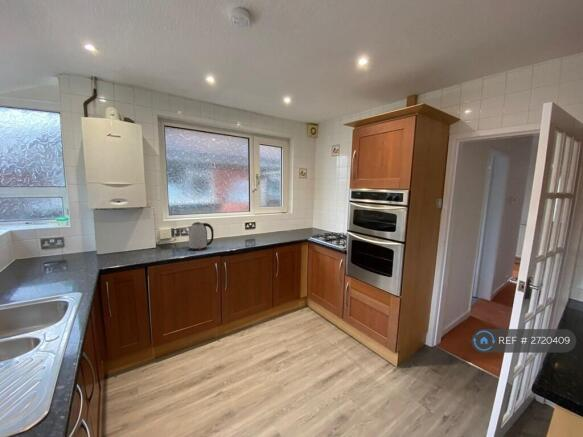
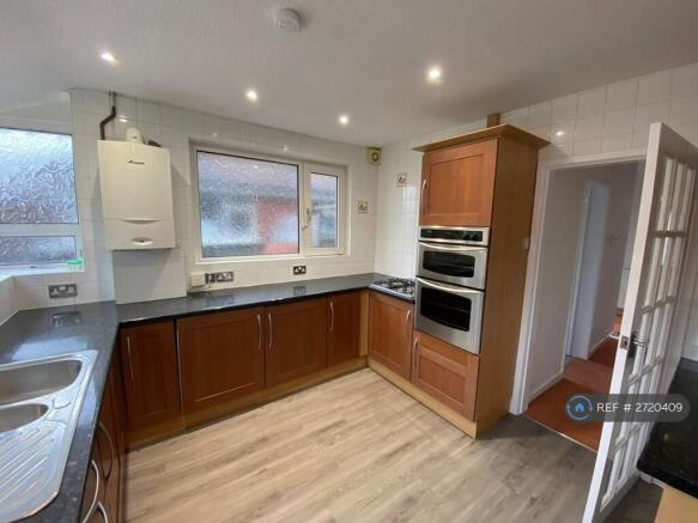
- kettle (201, 235)
